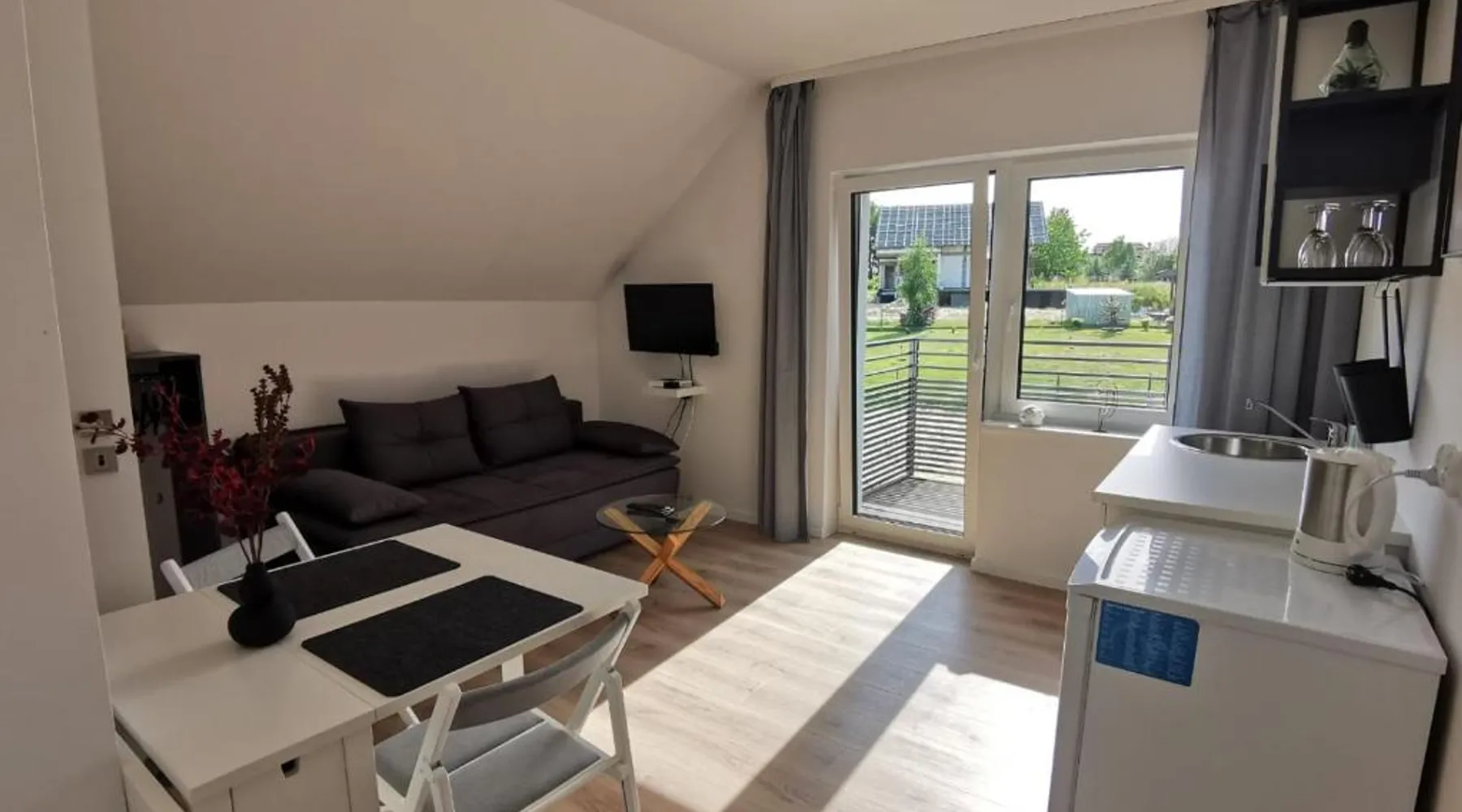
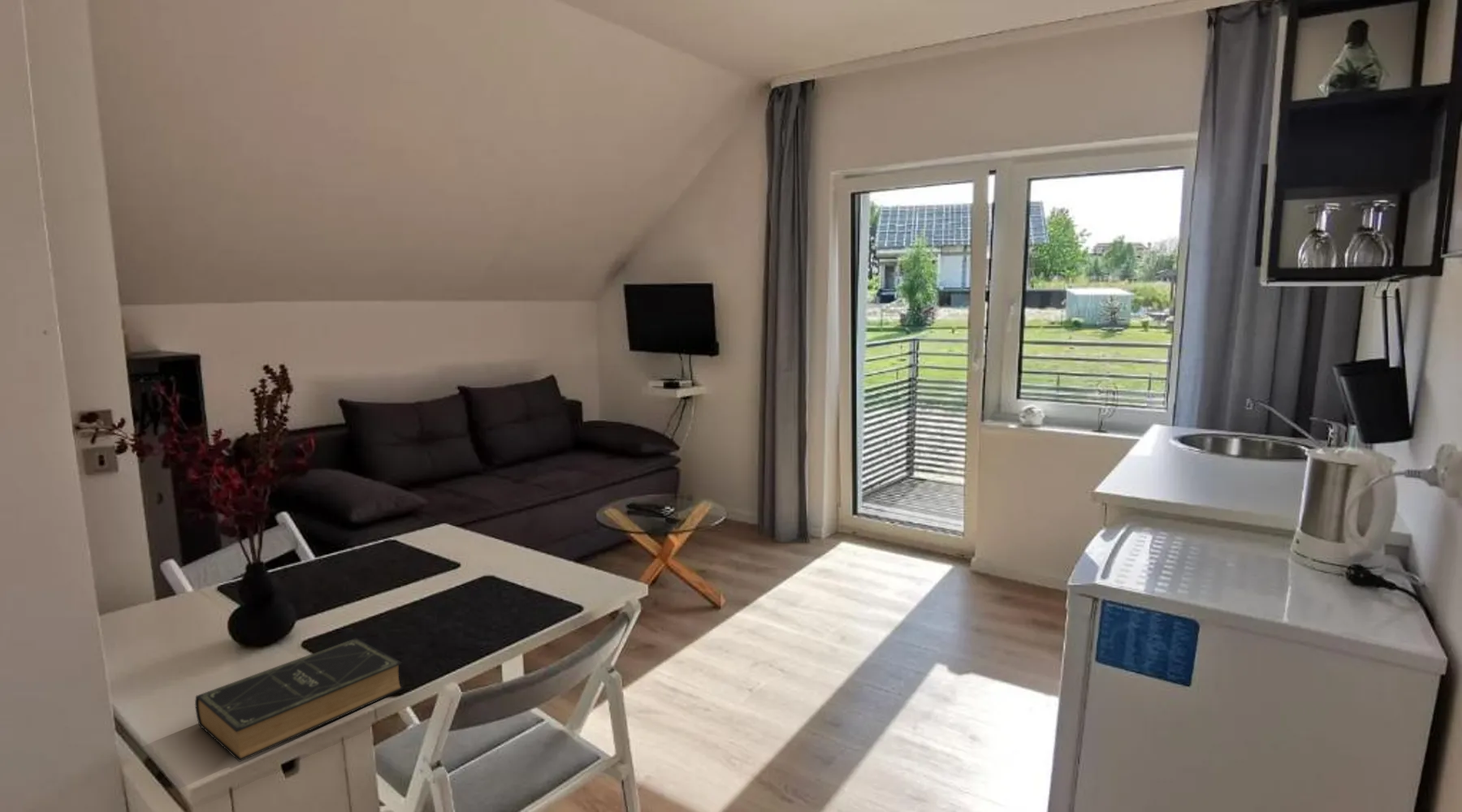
+ book (304, 691)
